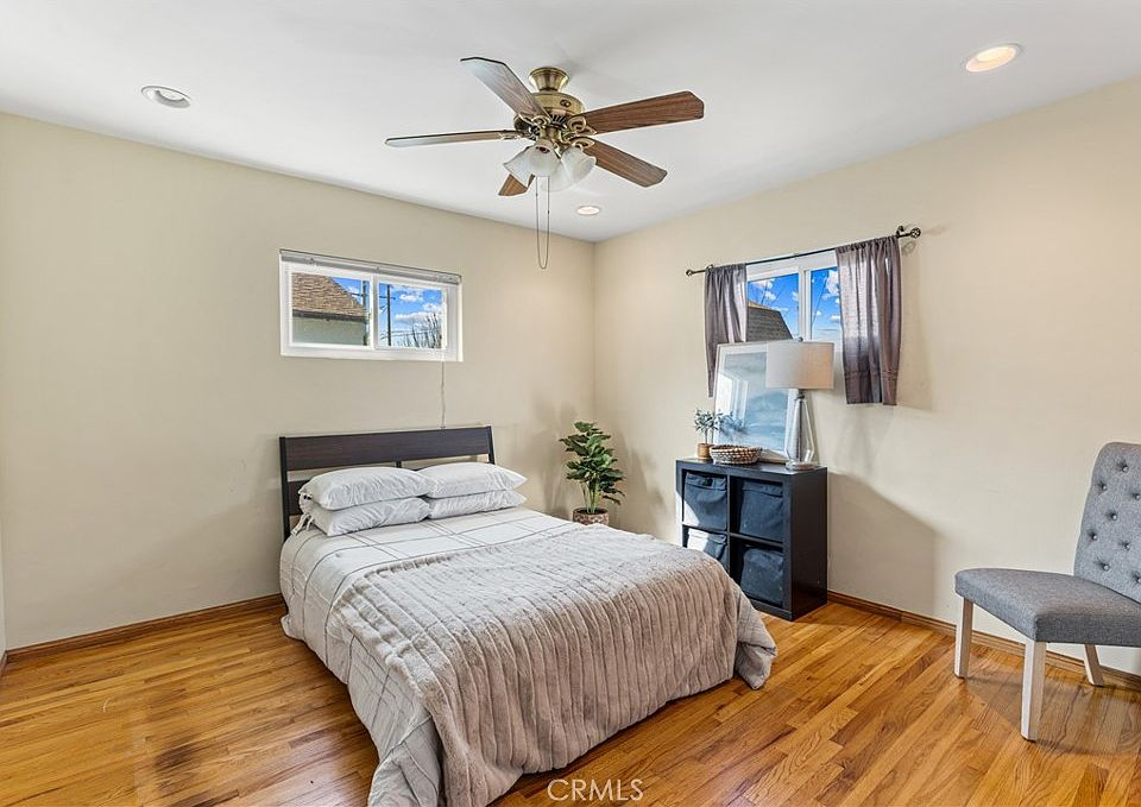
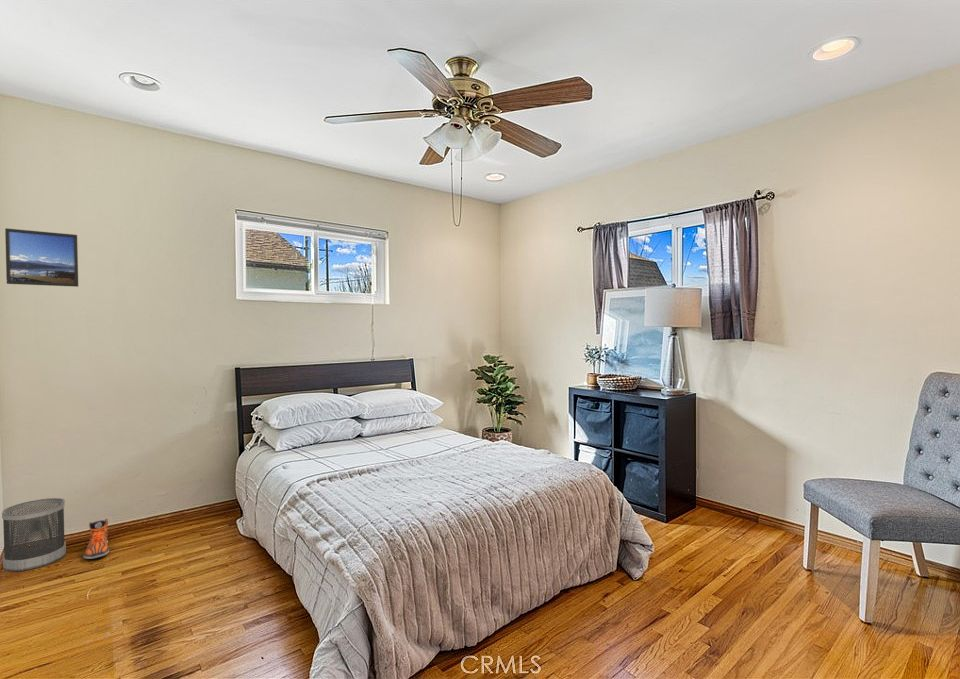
+ sneaker (96, 537)
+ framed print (43, 258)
+ wastebasket (35, 532)
